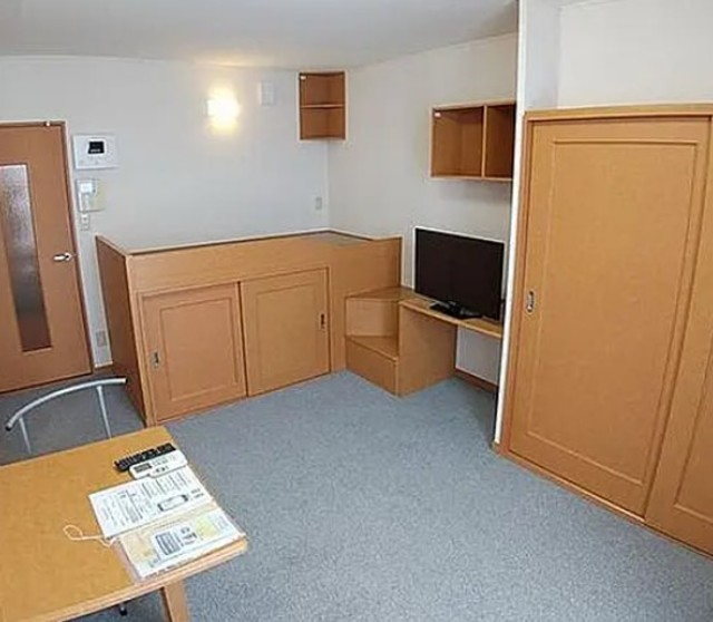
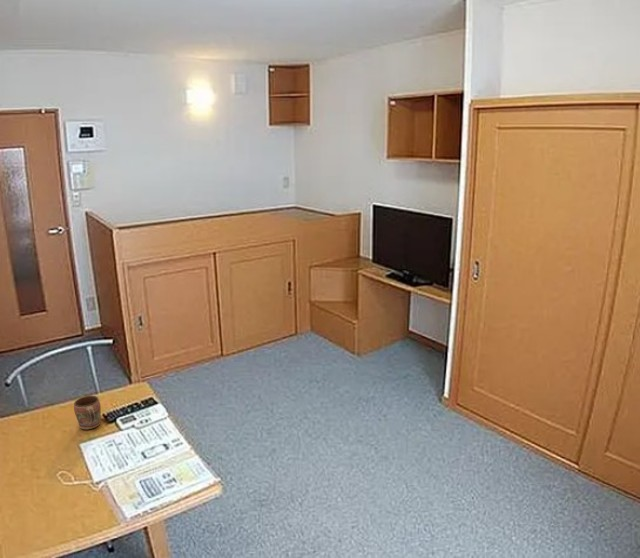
+ mug (87, 413)
